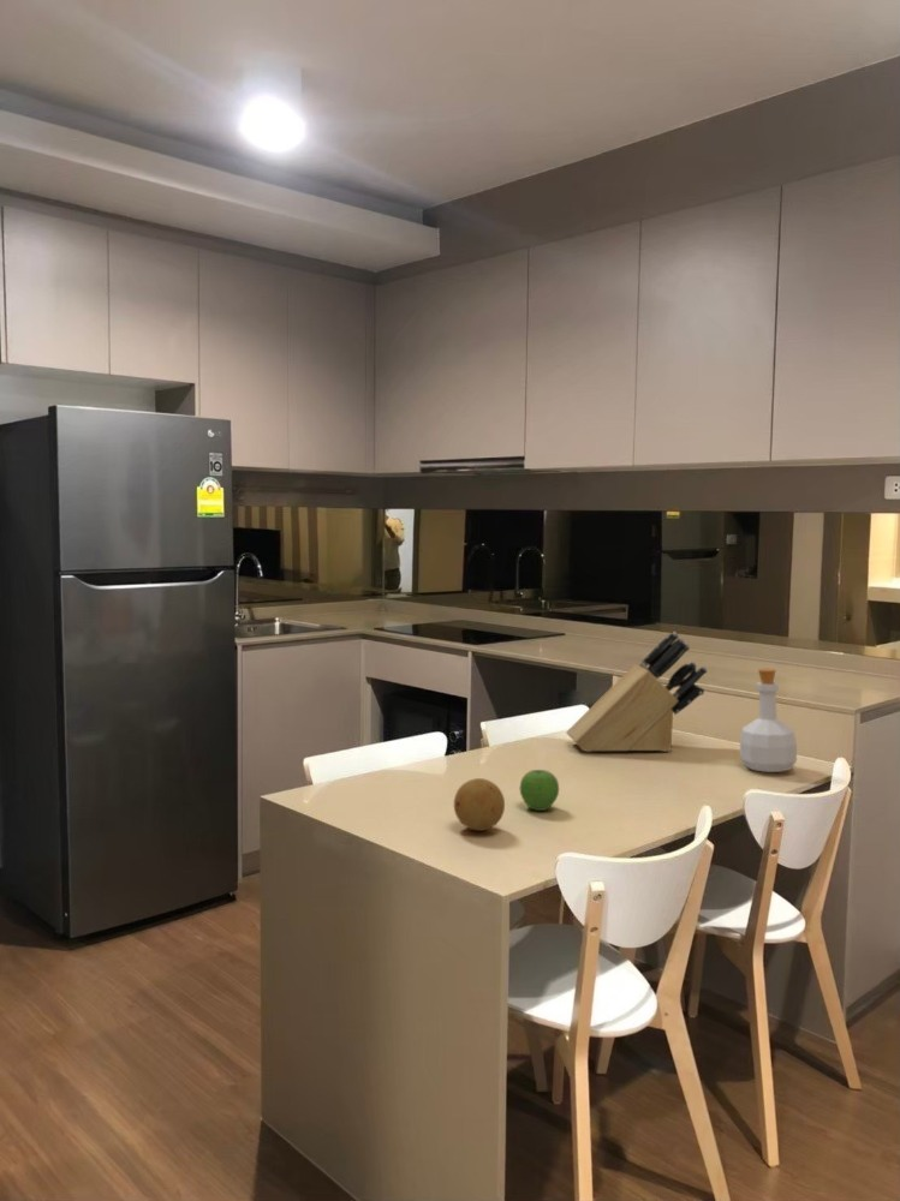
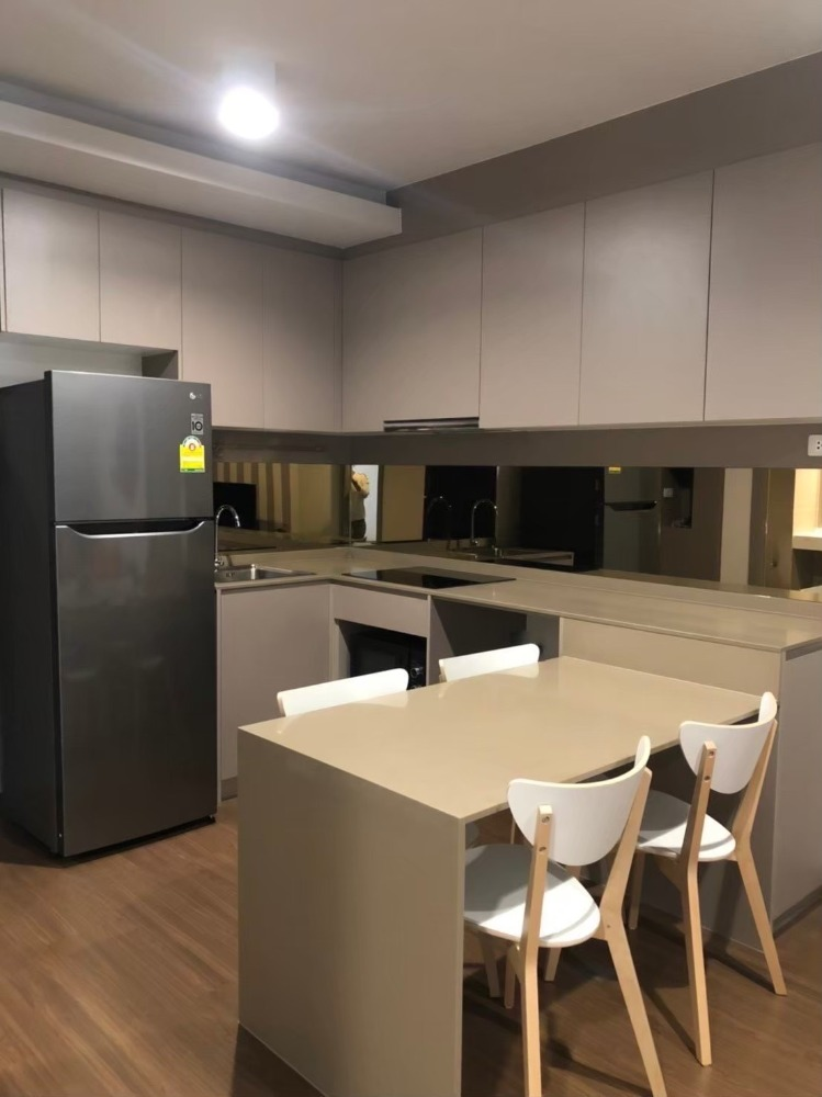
- fruit (538, 790)
- knife block (637, 689)
- bottle (769, 719)
- fruit (478, 803)
